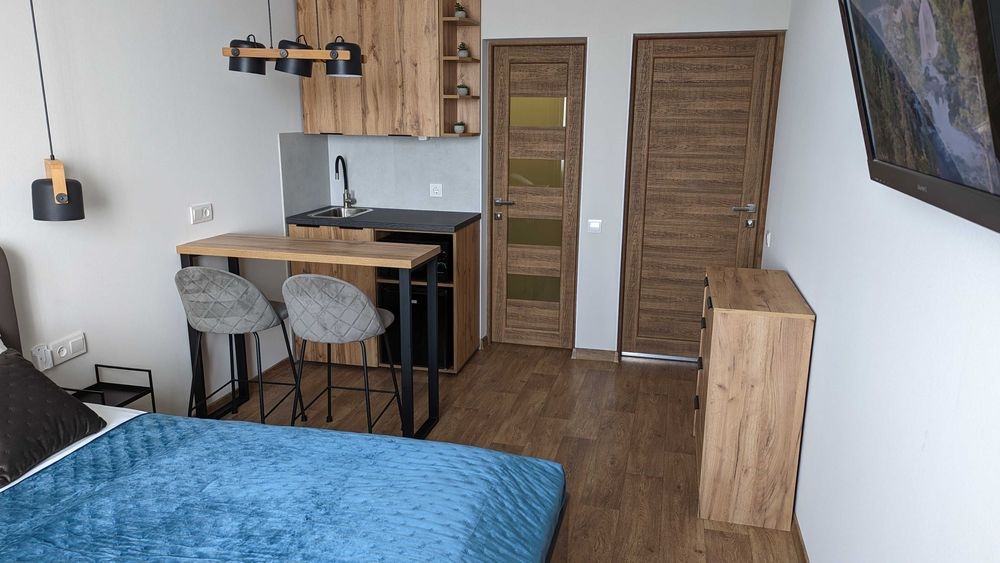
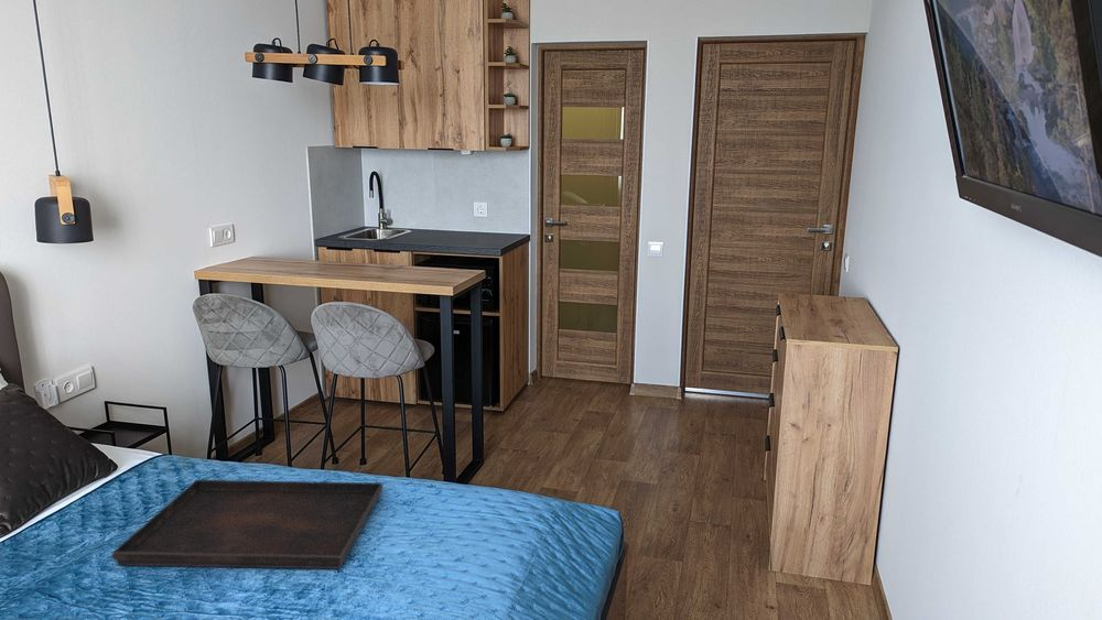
+ serving tray (261, 520)
